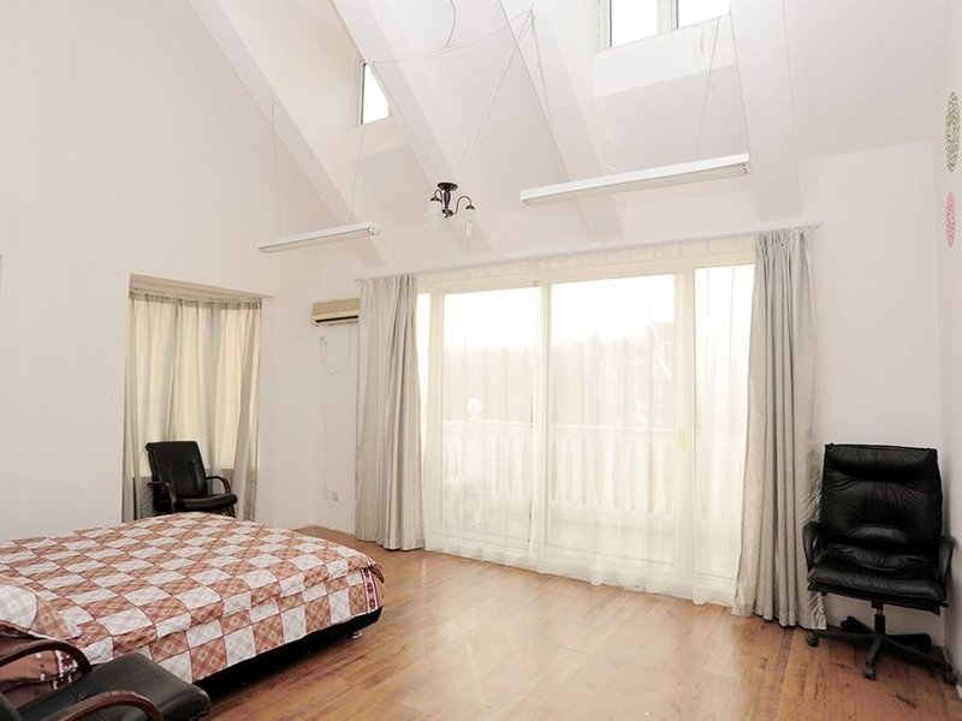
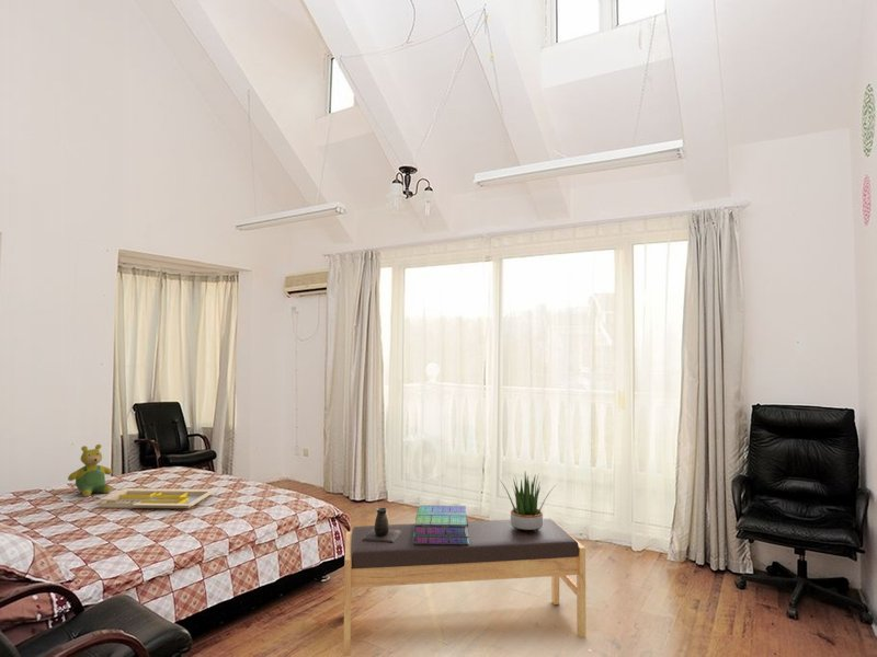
+ stack of books (441, 522)
+ decorative vase (381, 522)
+ teddy bear (93, 469)
+ potted plant (526, 500)
+ bench (460, 578)
+ serving tray (156, 498)
